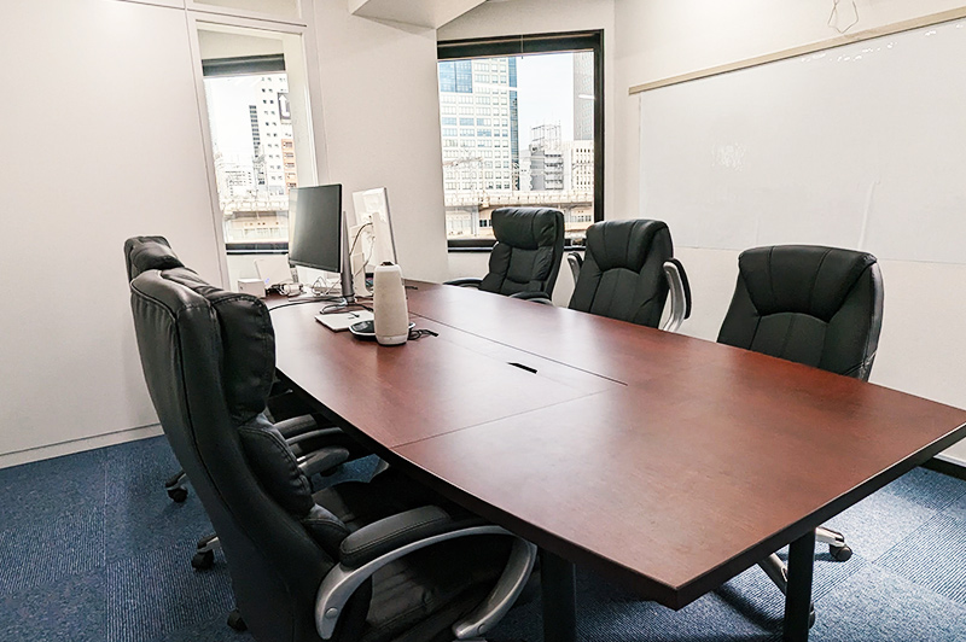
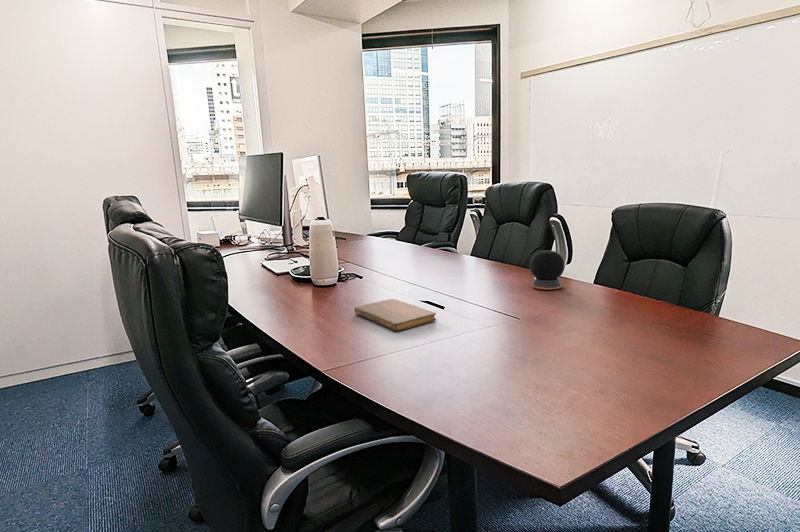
+ speaker (546, 268)
+ notebook (394, 313)
